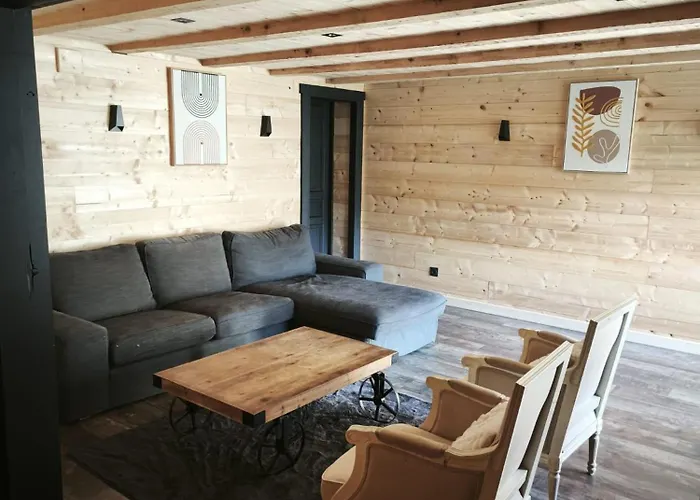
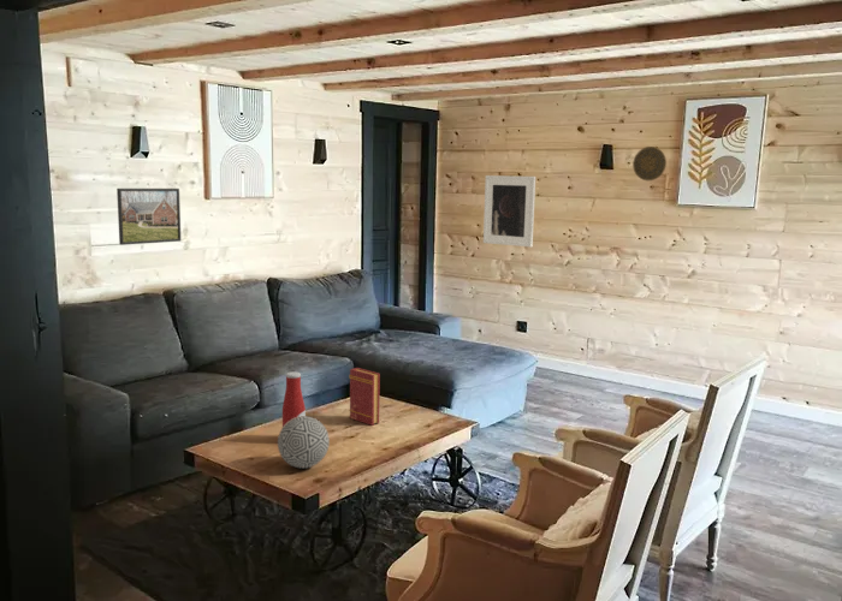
+ decorative plate (648, 163)
+ book (363, 395)
+ decorative ball (303, 441)
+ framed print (508, 210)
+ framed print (149, 215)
+ bottle (293, 406)
